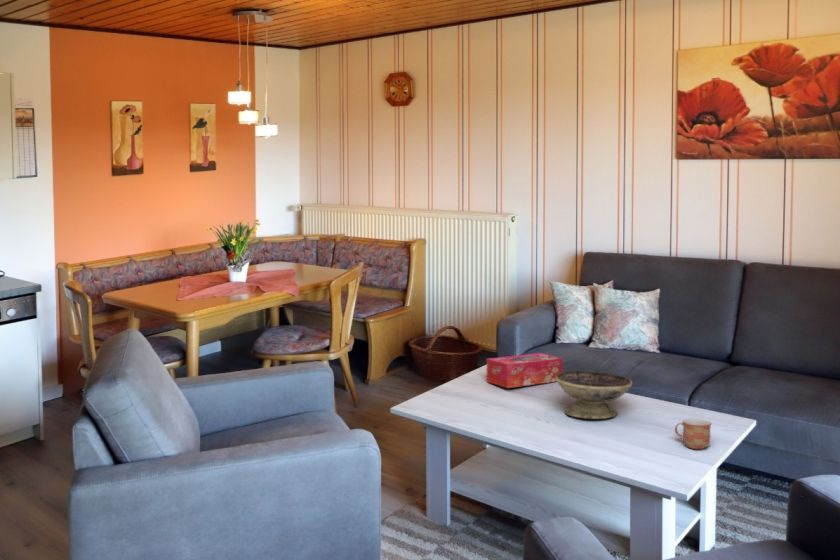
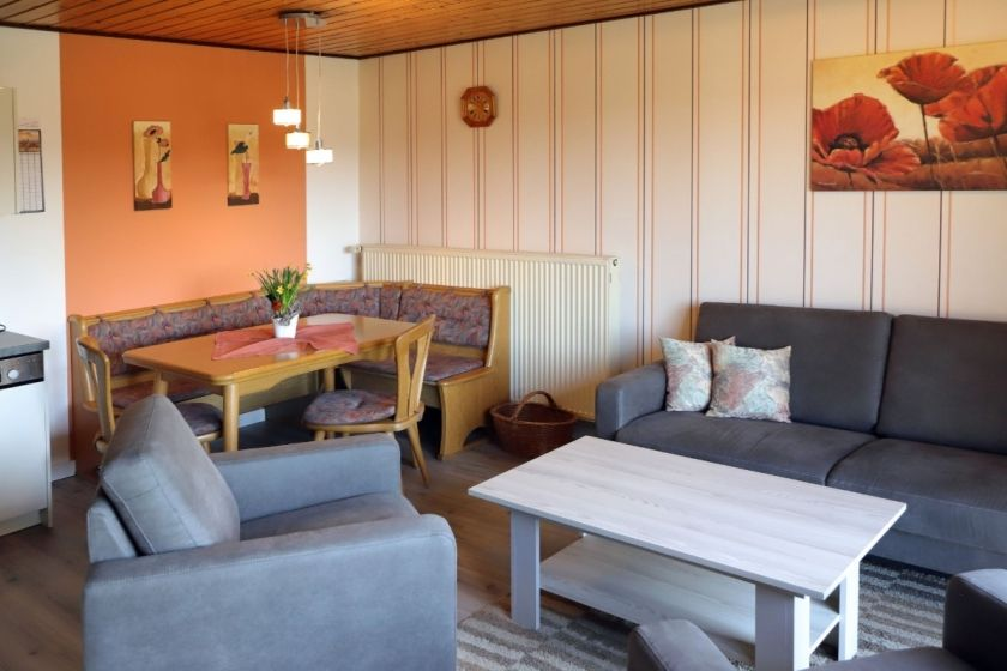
- tissue box (524, 369)
- mug (692, 433)
- decorative bowl (593, 394)
